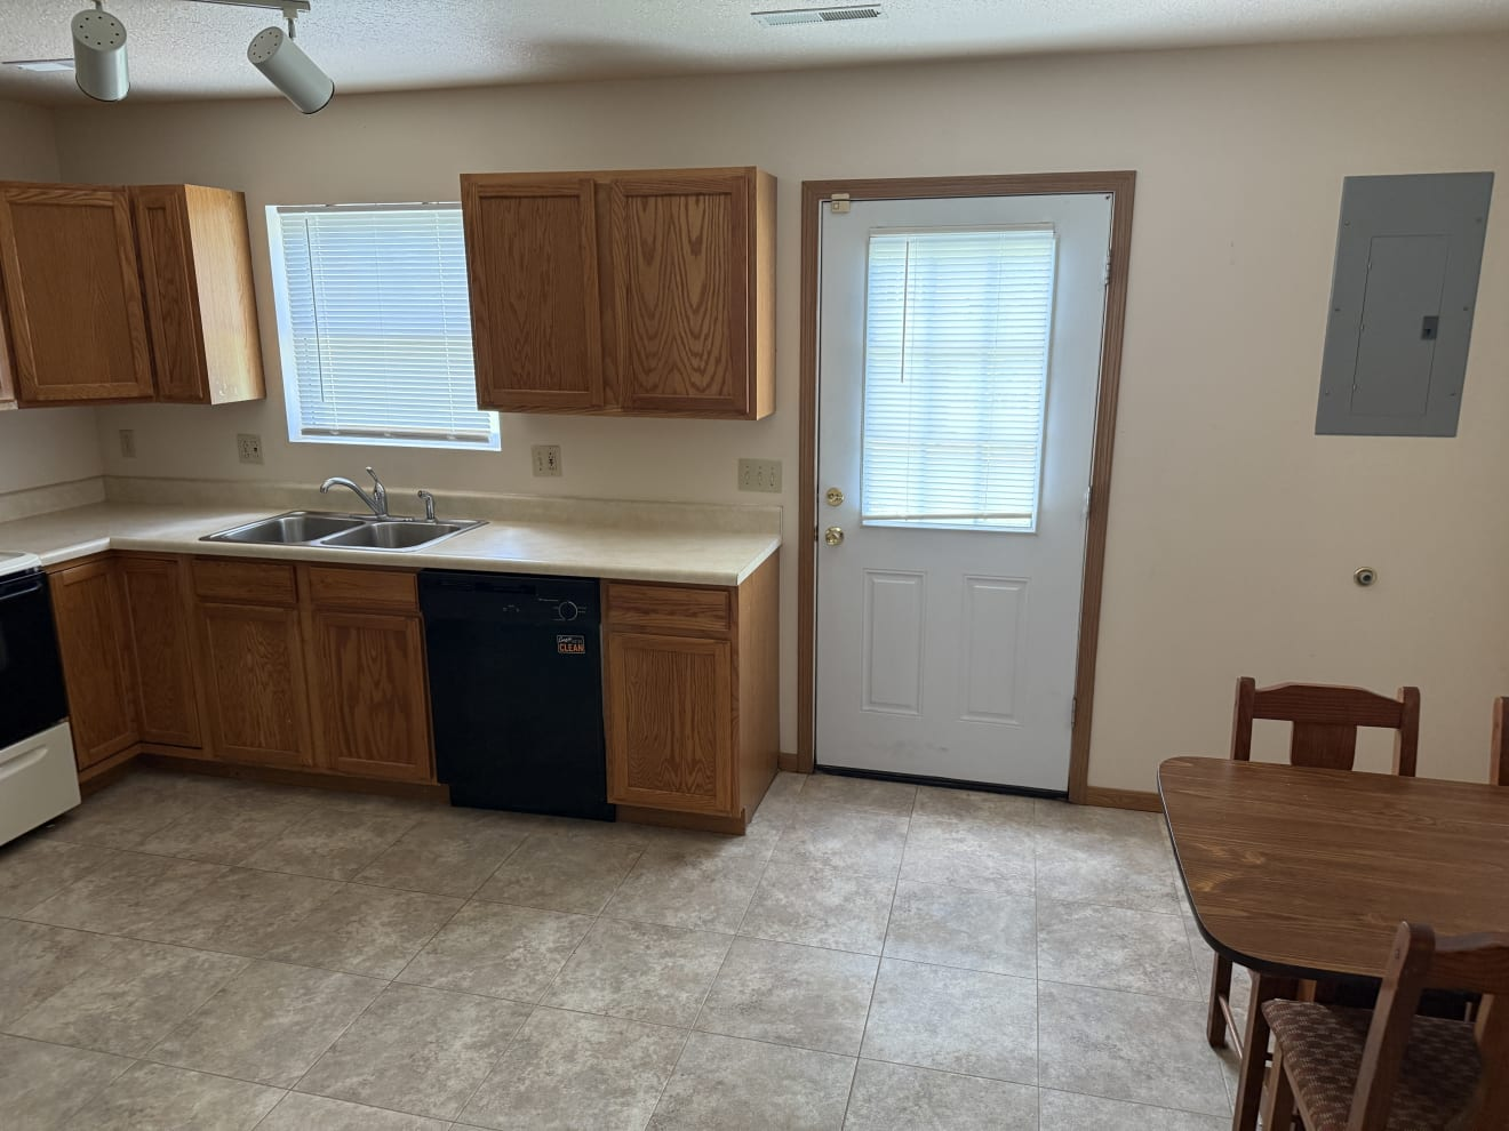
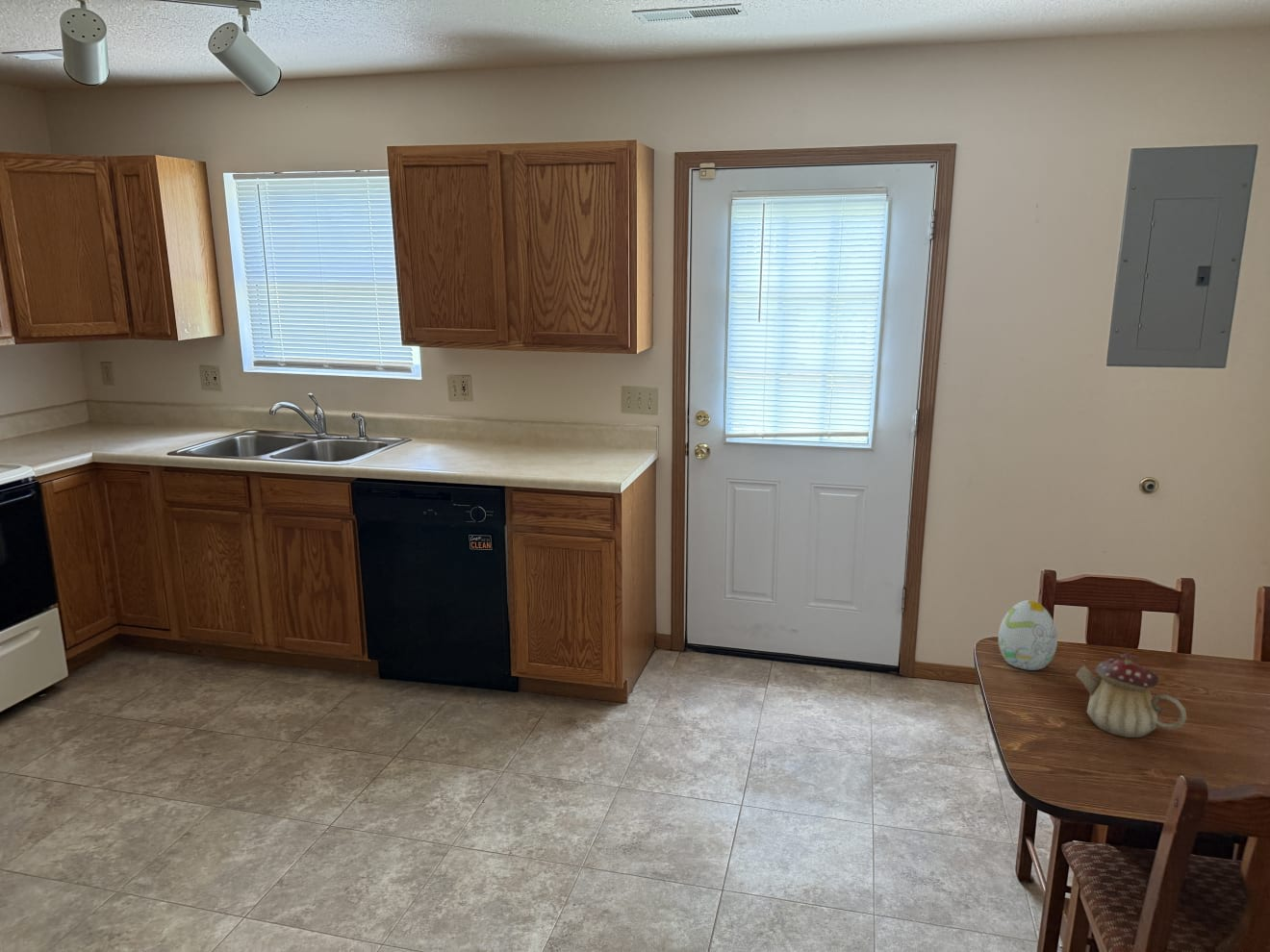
+ decorative egg (1028, 632)
+ teapot (1130, 690)
